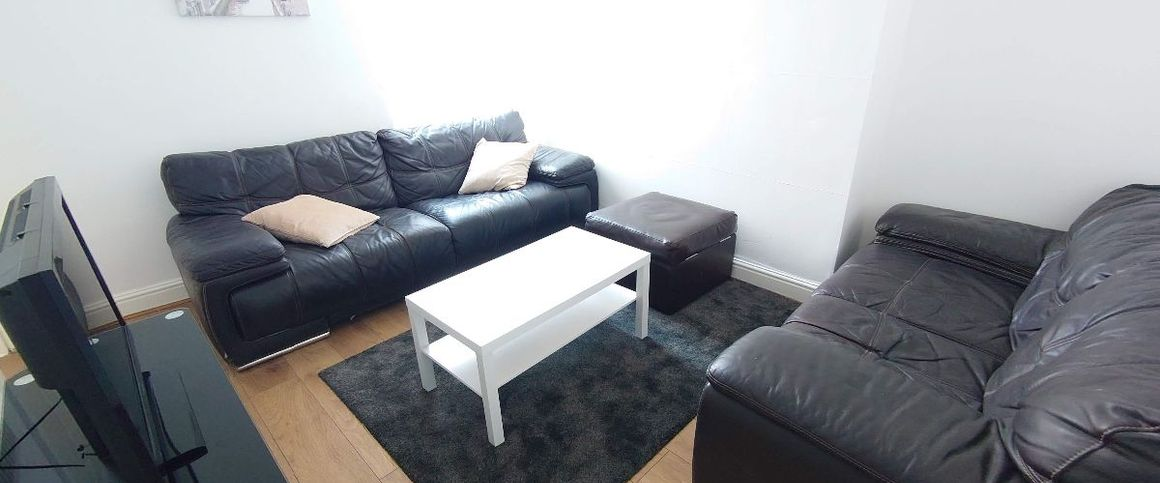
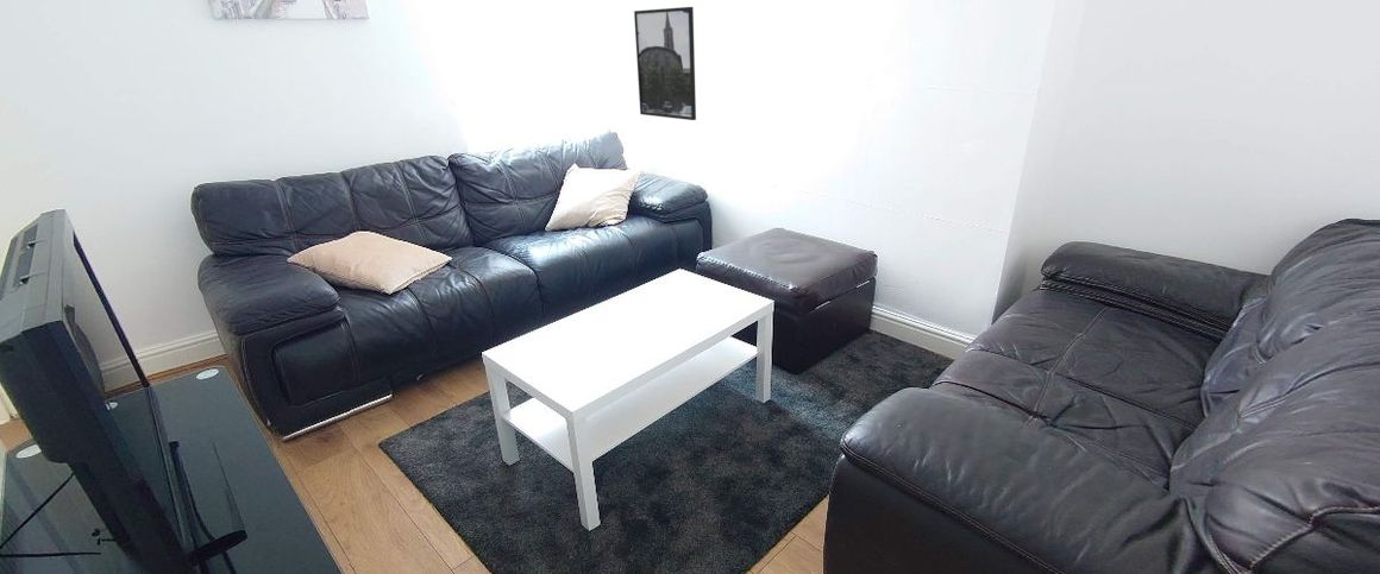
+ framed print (664, 64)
